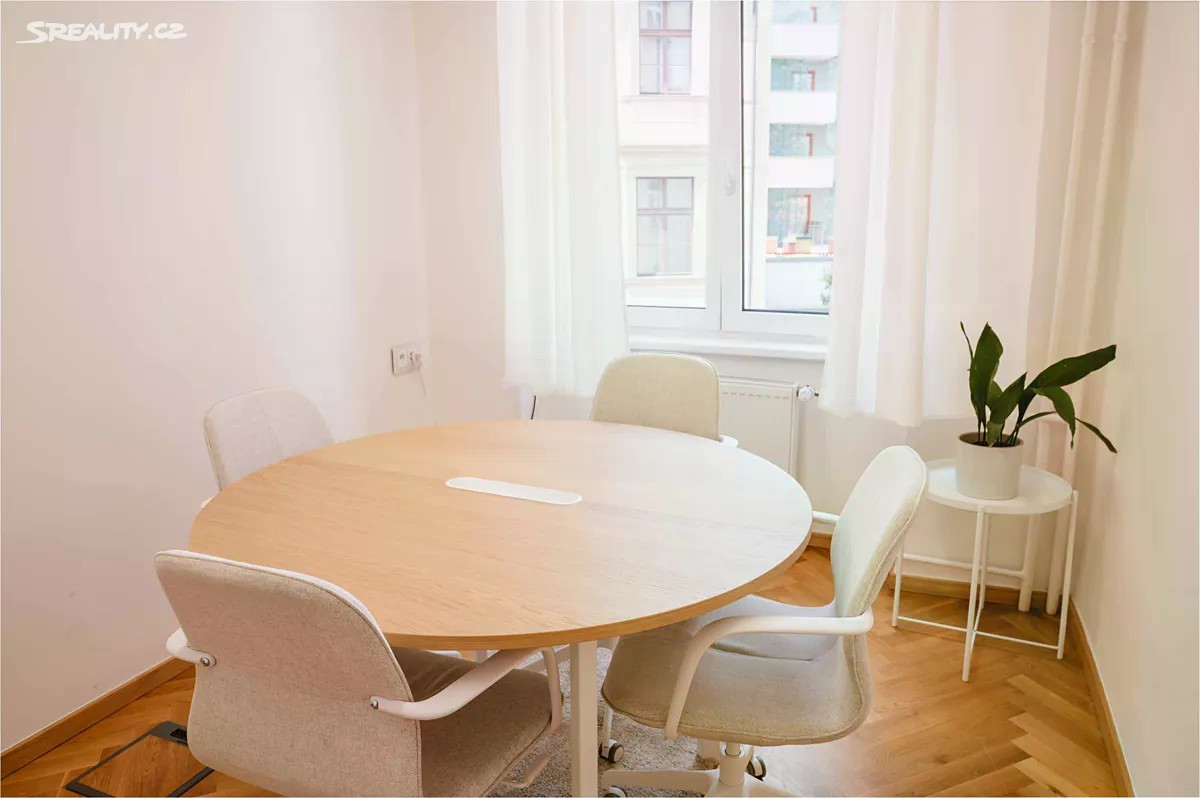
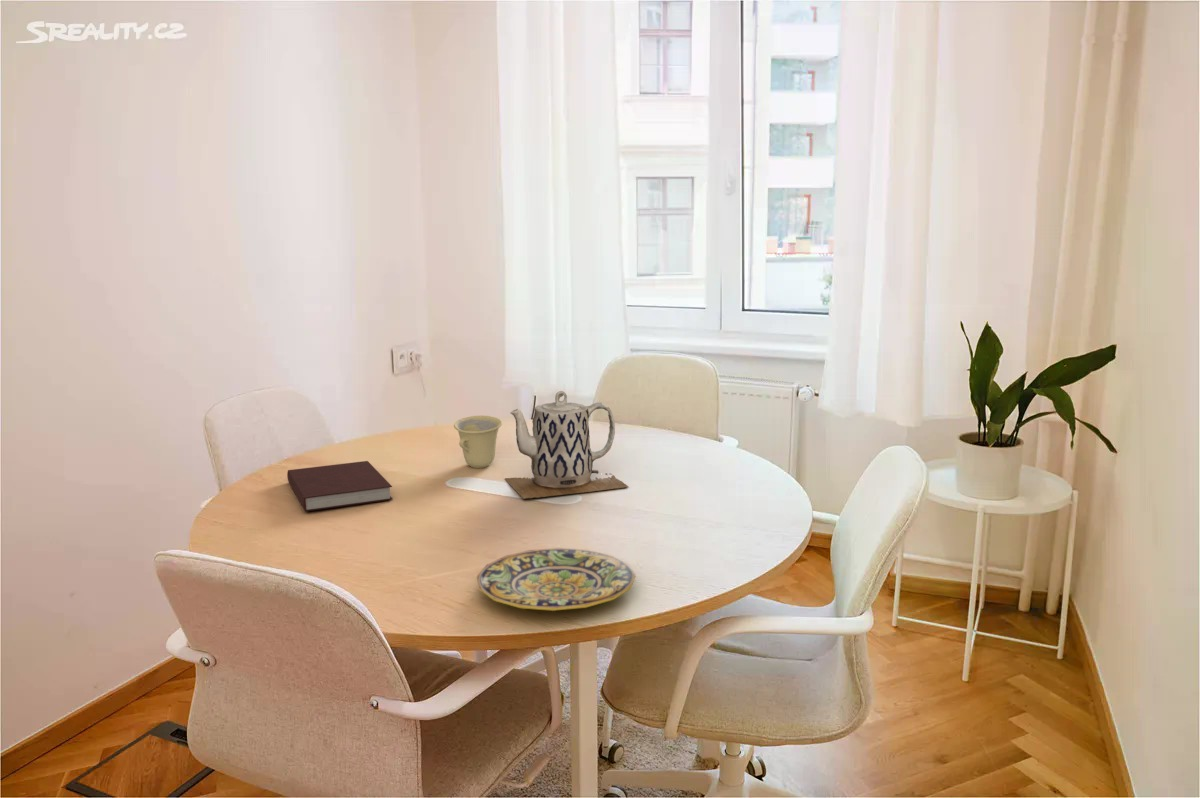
+ plate (556, 583)
+ cup (478, 443)
+ notebook (338, 484)
+ teapot (564, 438)
